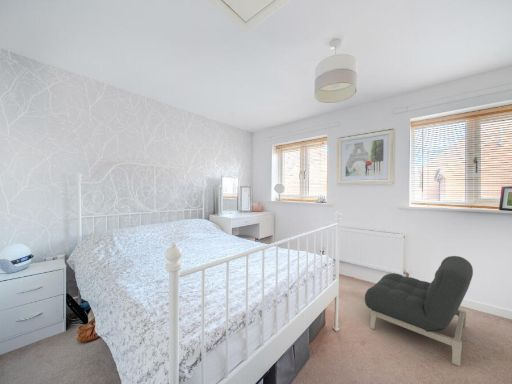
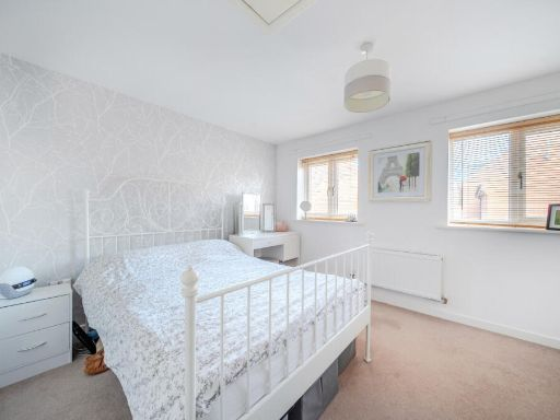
- armchair (416, 290)
